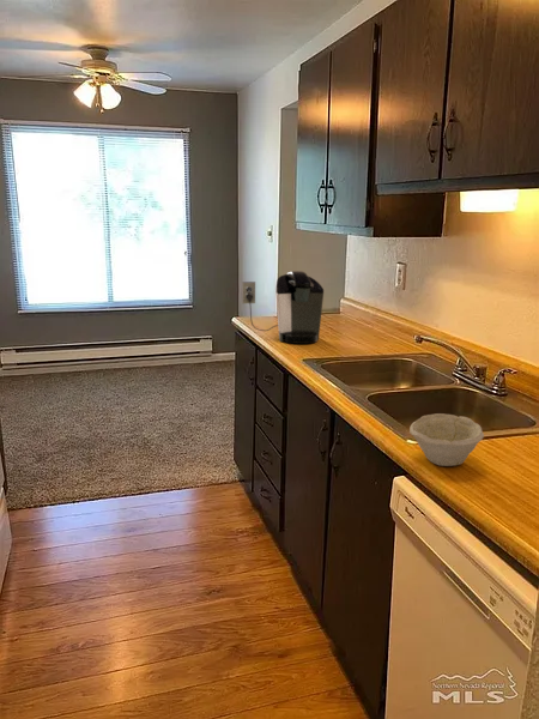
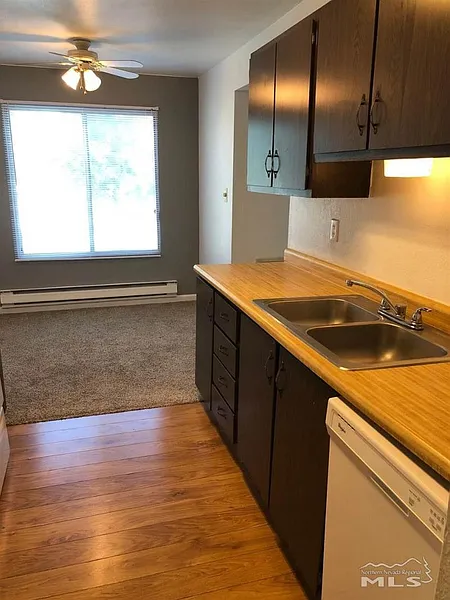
- bowl (444, 442)
- coffee maker (285, 306)
